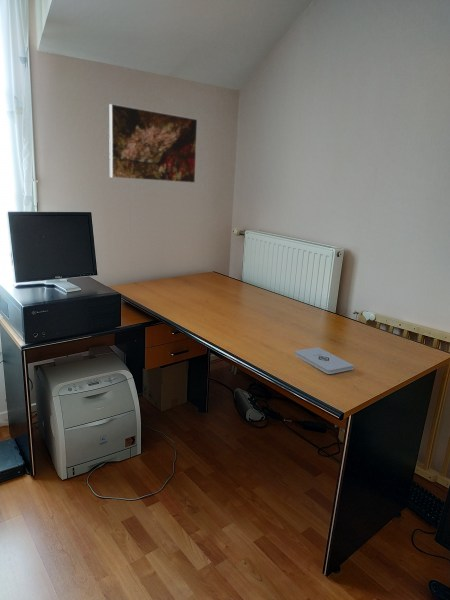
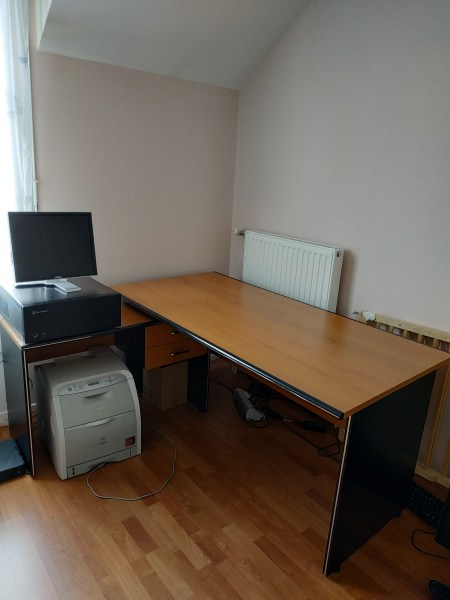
- notepad (322, 359)
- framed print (155, 146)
